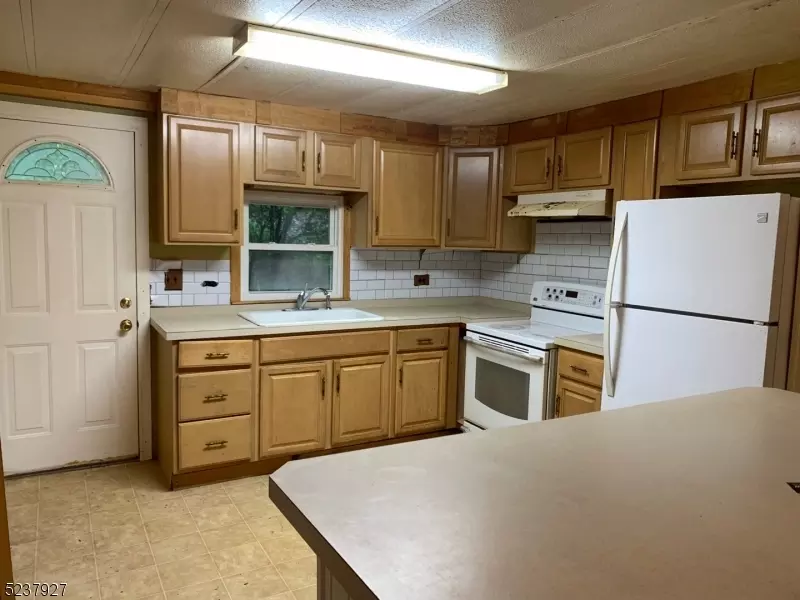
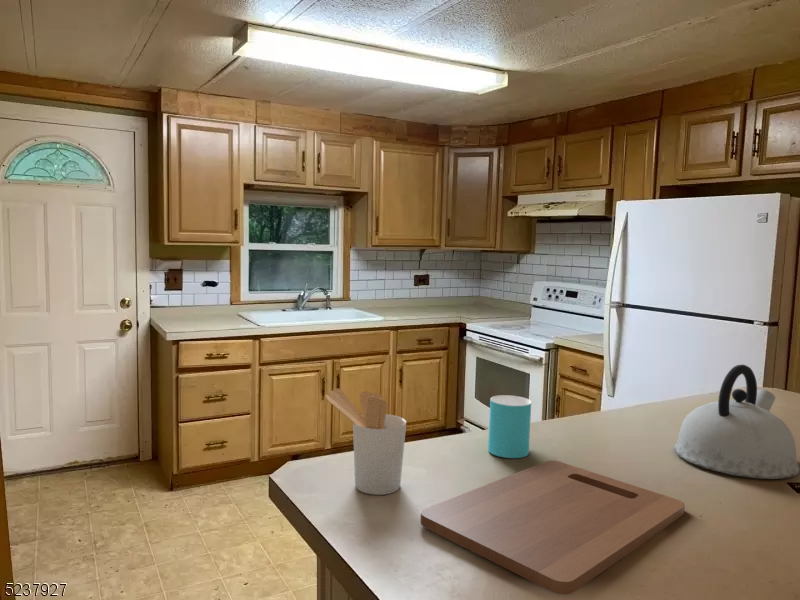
+ cup (513, 424)
+ utensil holder (364, 437)
+ kettle (740, 411)
+ cutting board (556, 512)
